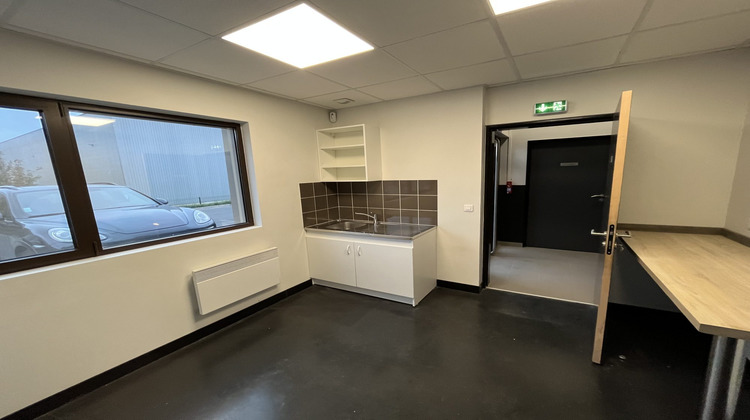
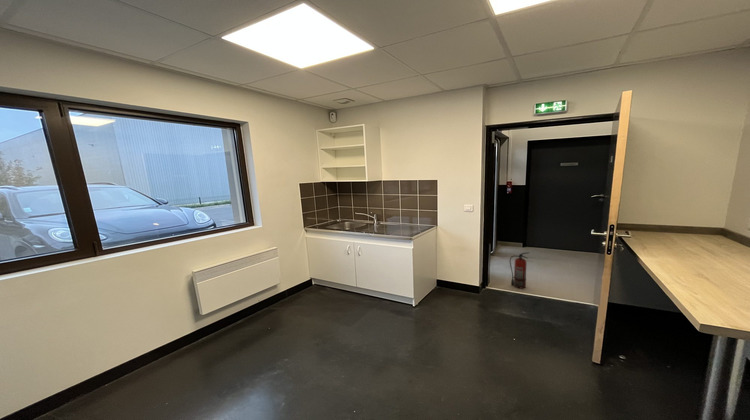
+ fire extinguisher (519, 268)
